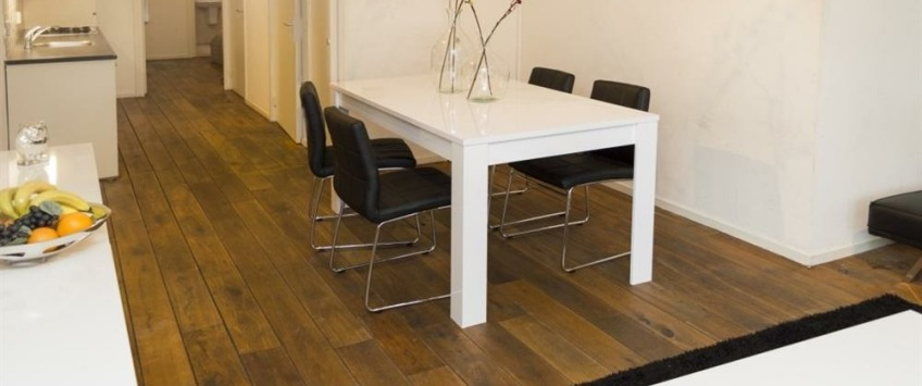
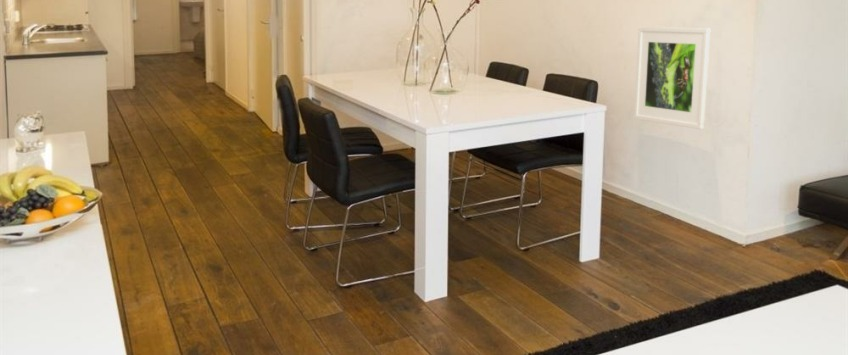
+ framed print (670, 76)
